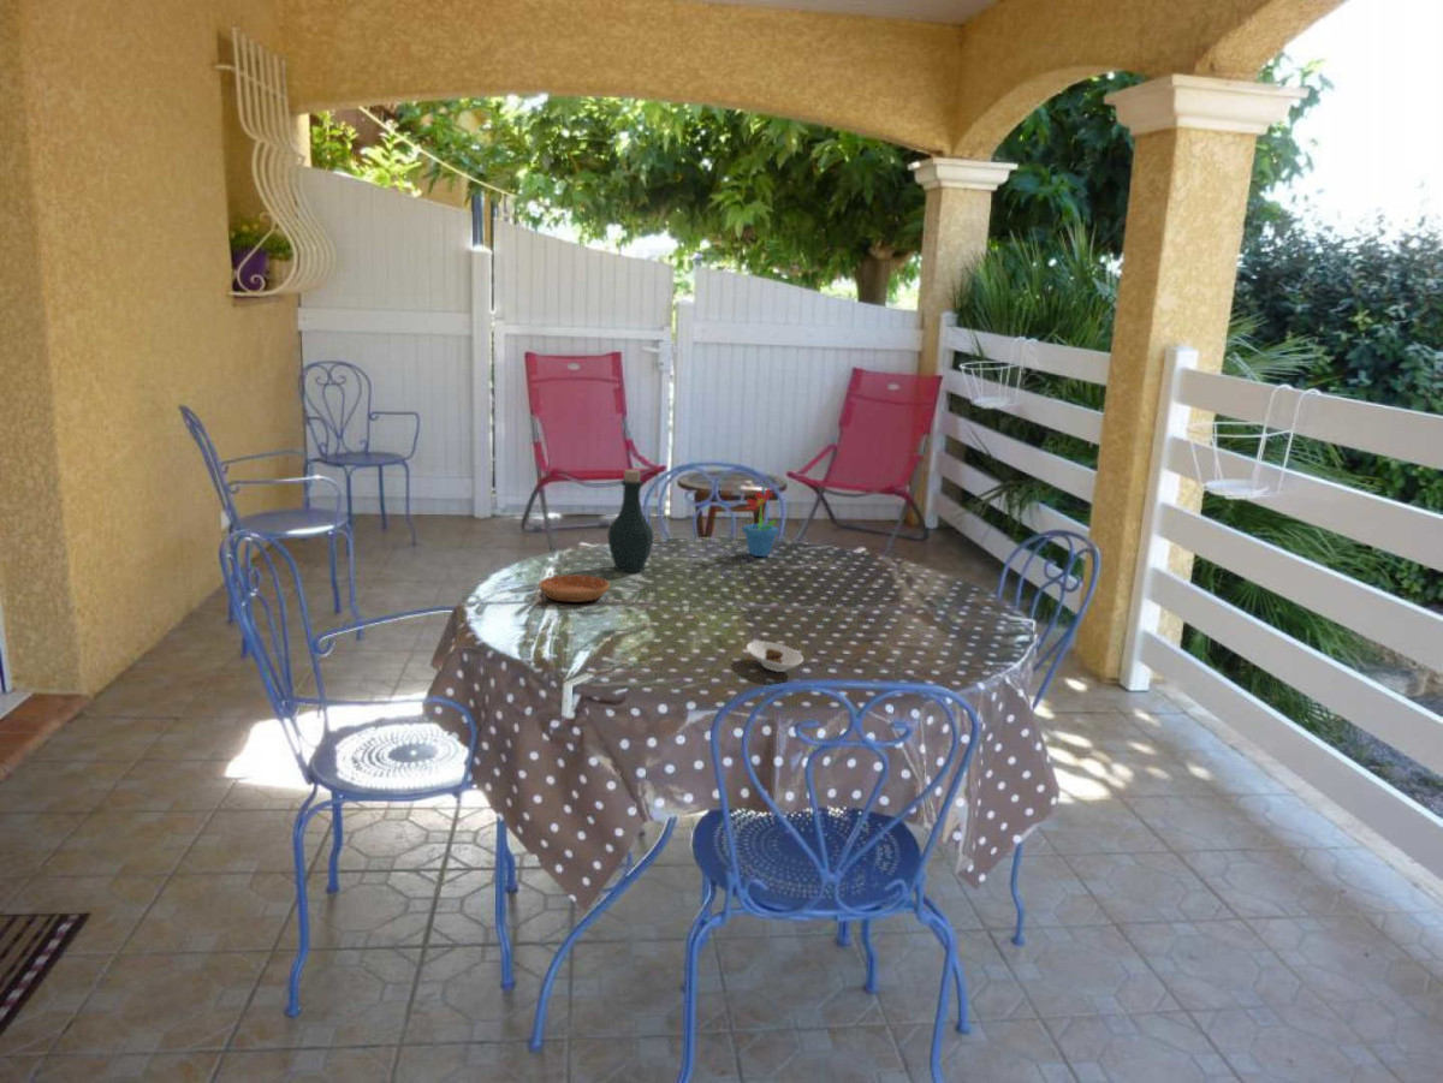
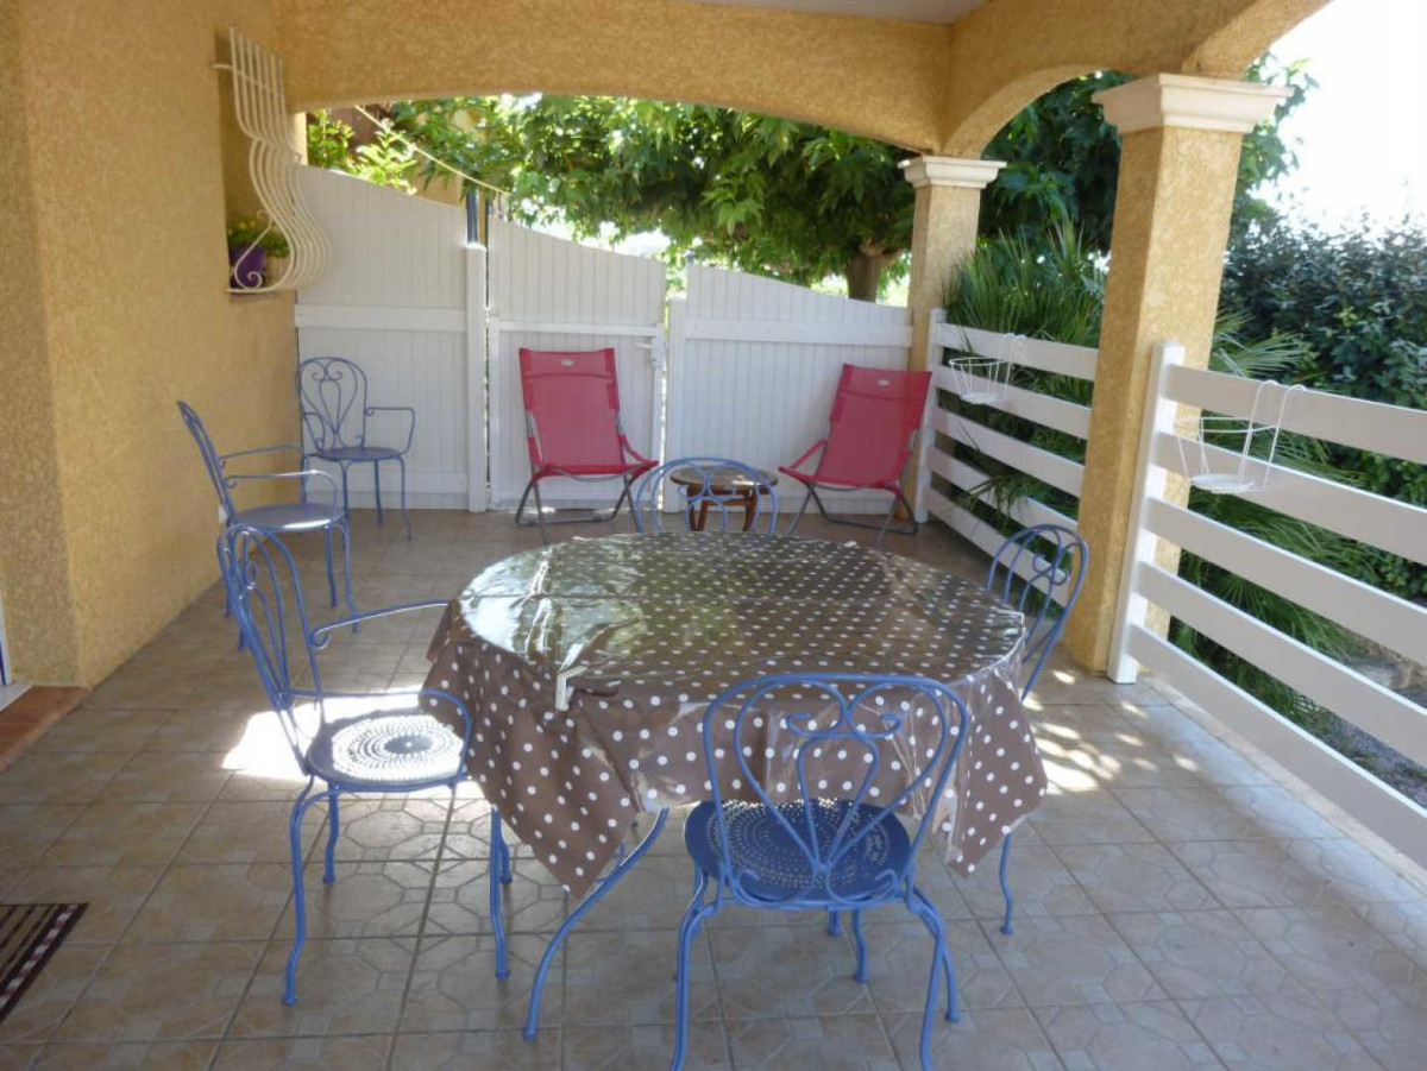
- potted flower (760, 520)
- saucer (773, 657)
- bottle (630, 520)
- saucer (574, 589)
